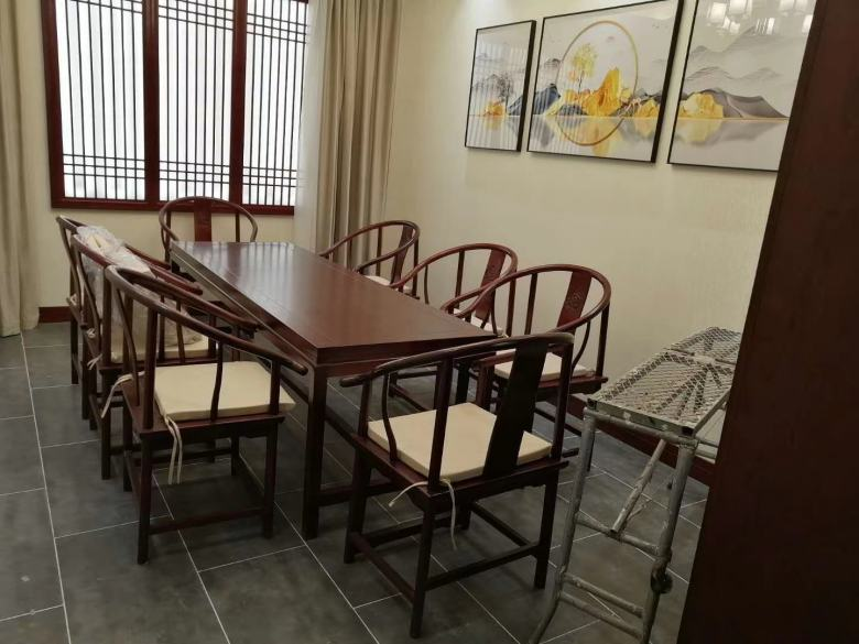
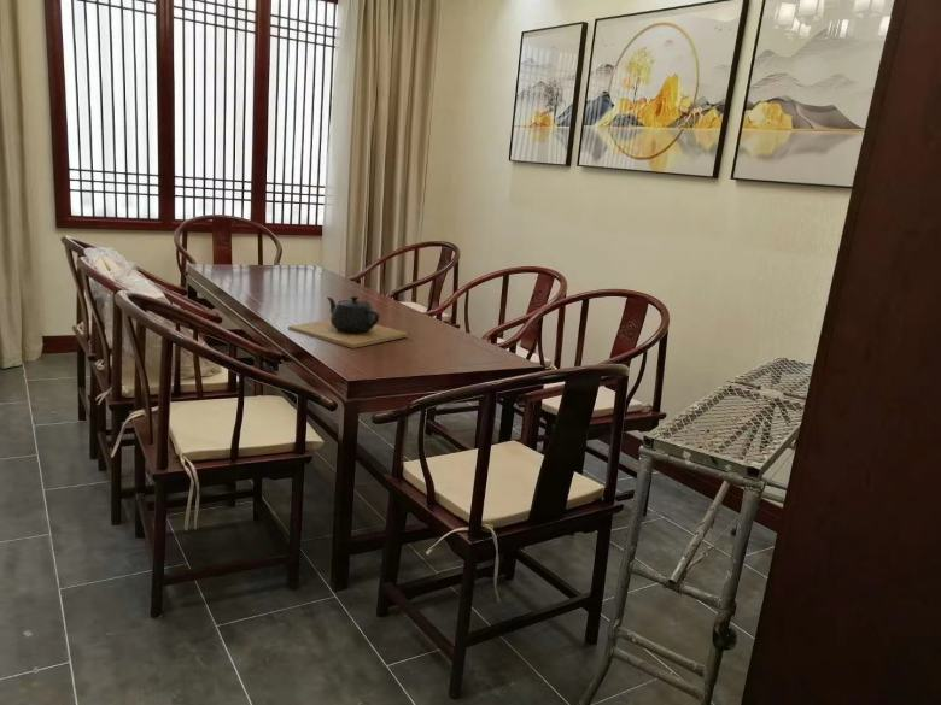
+ teapot (350, 313)
